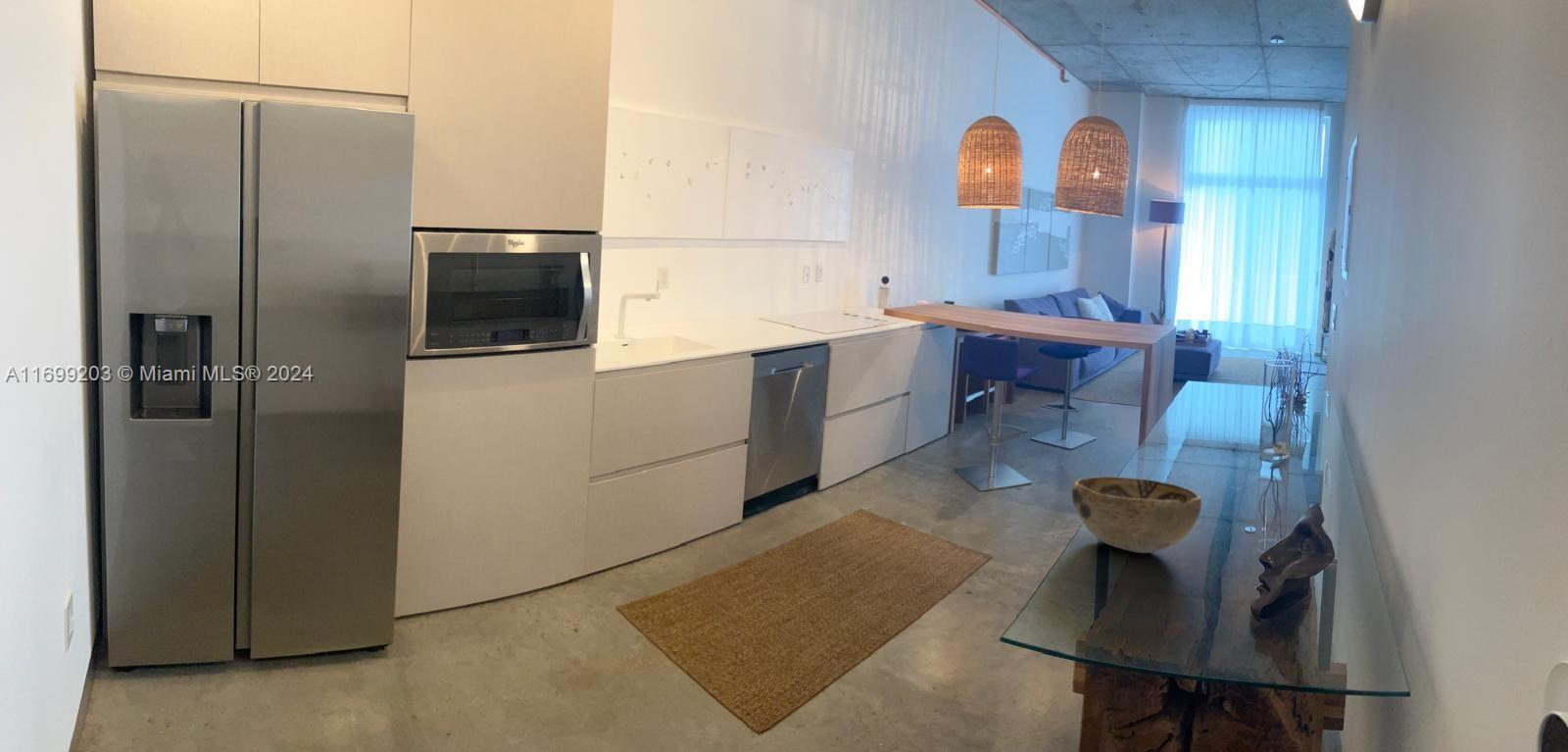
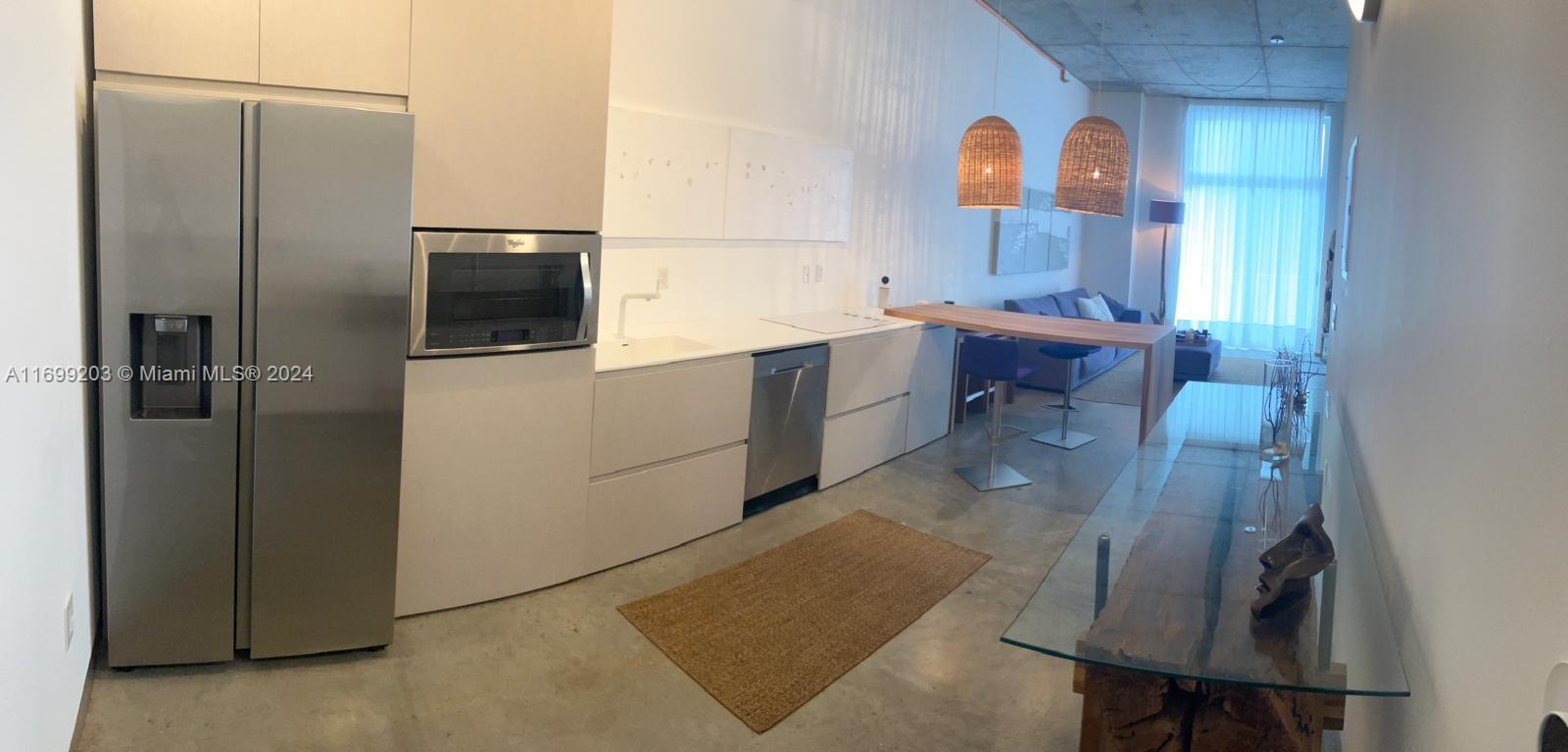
- decorative bowl (1133, 518)
